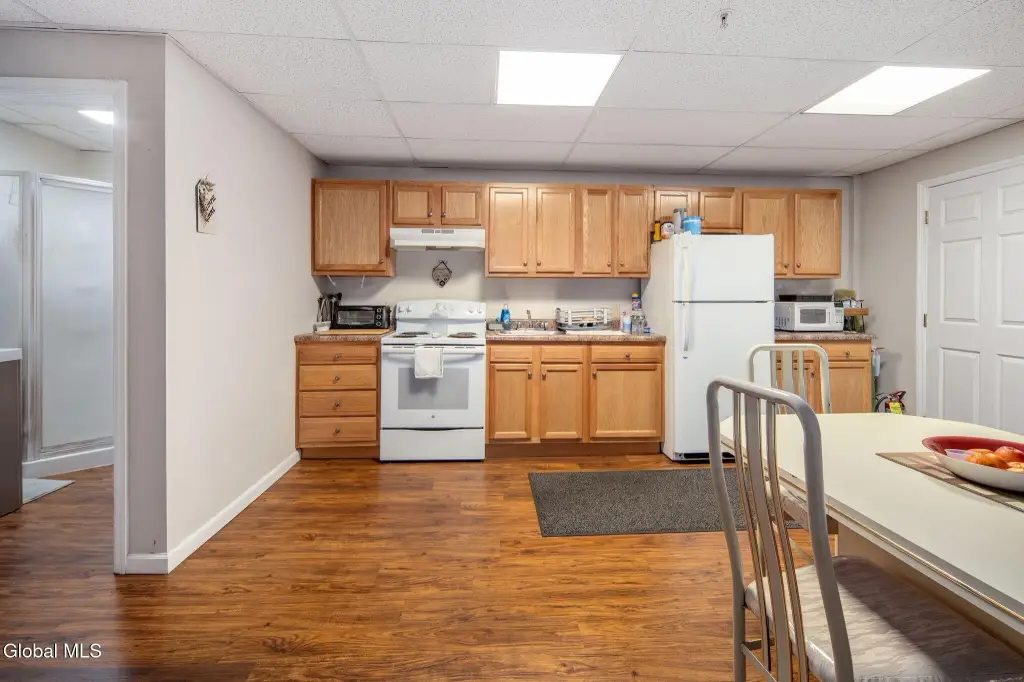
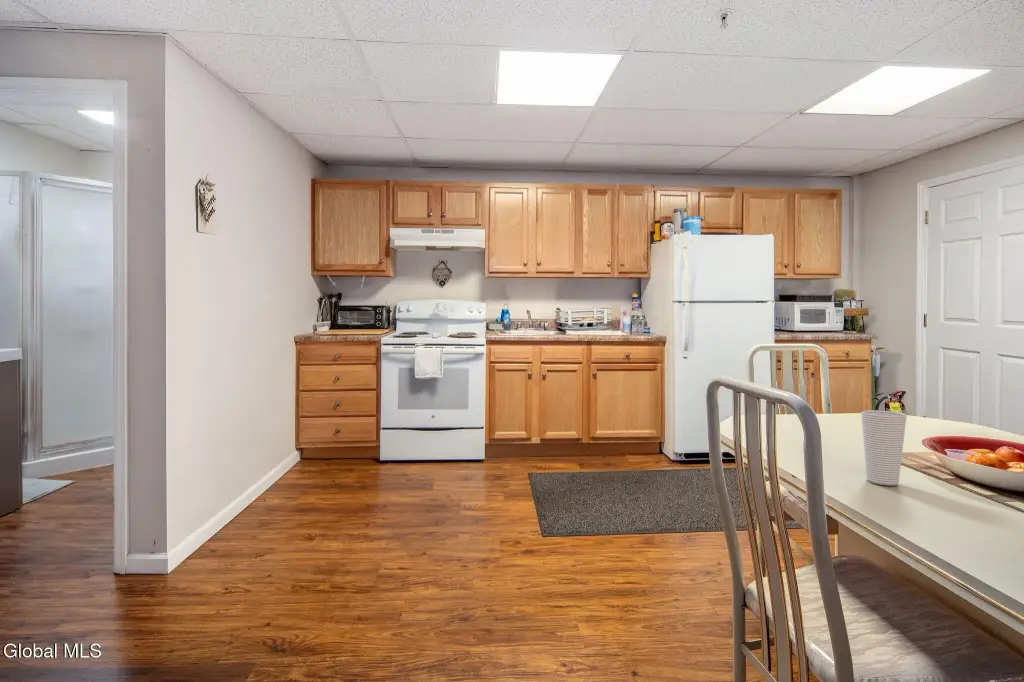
+ cup (883, 447)
